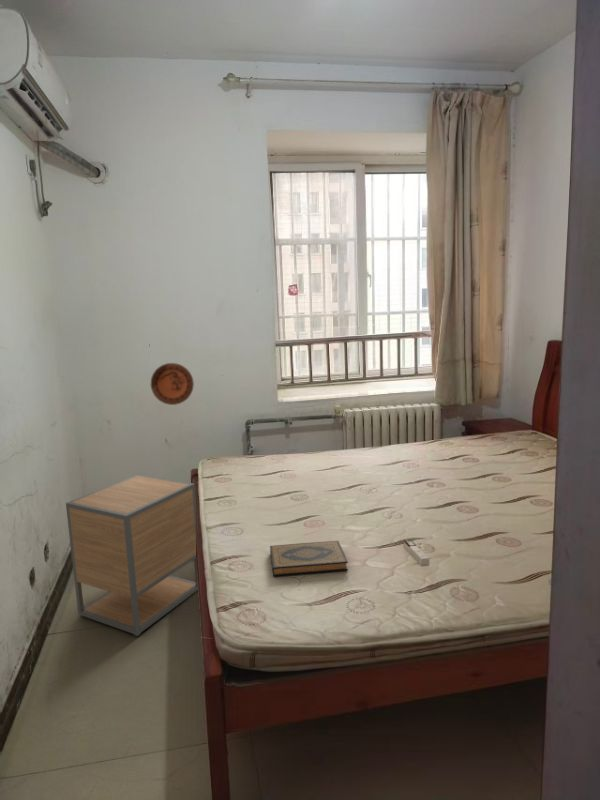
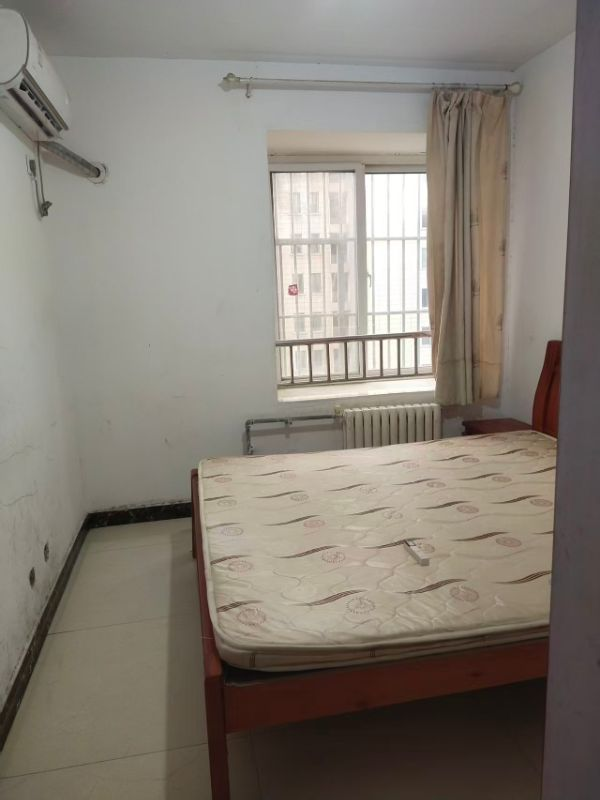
- nightstand (137, 548)
- decorative plate (172, 383)
- hardback book (307, 557)
